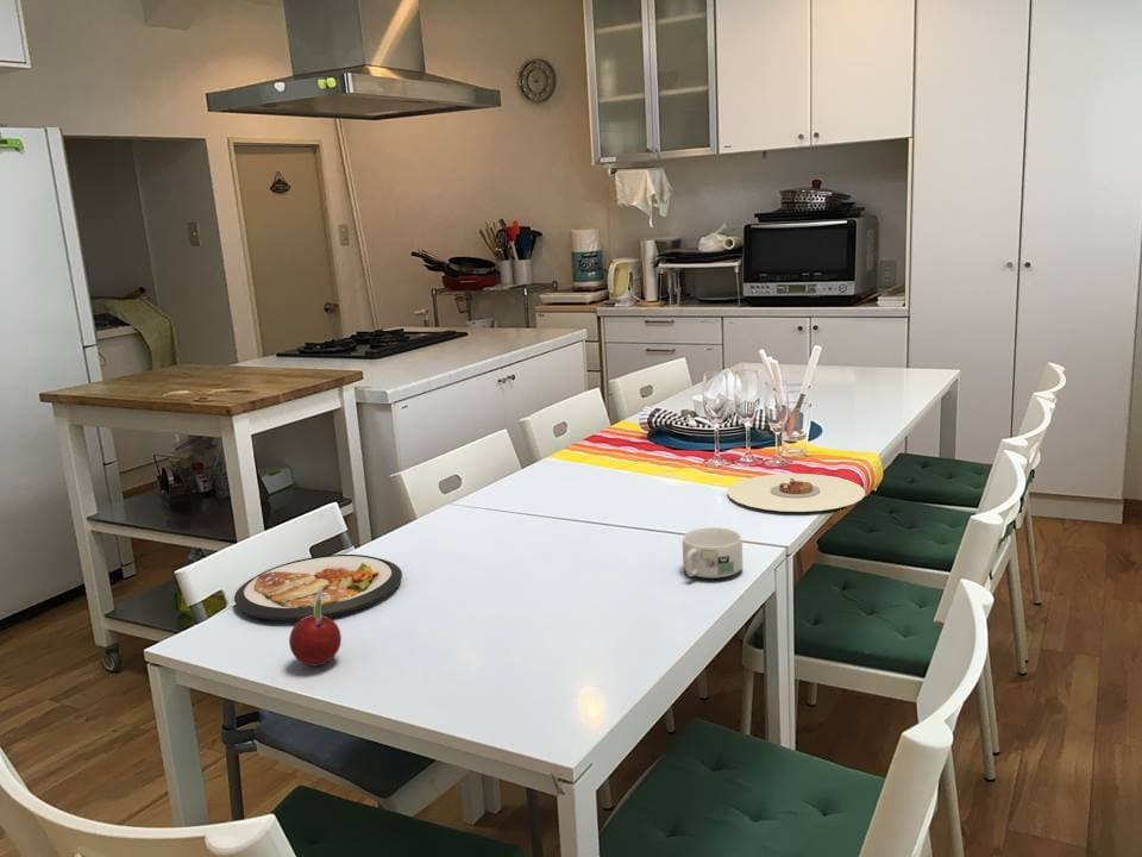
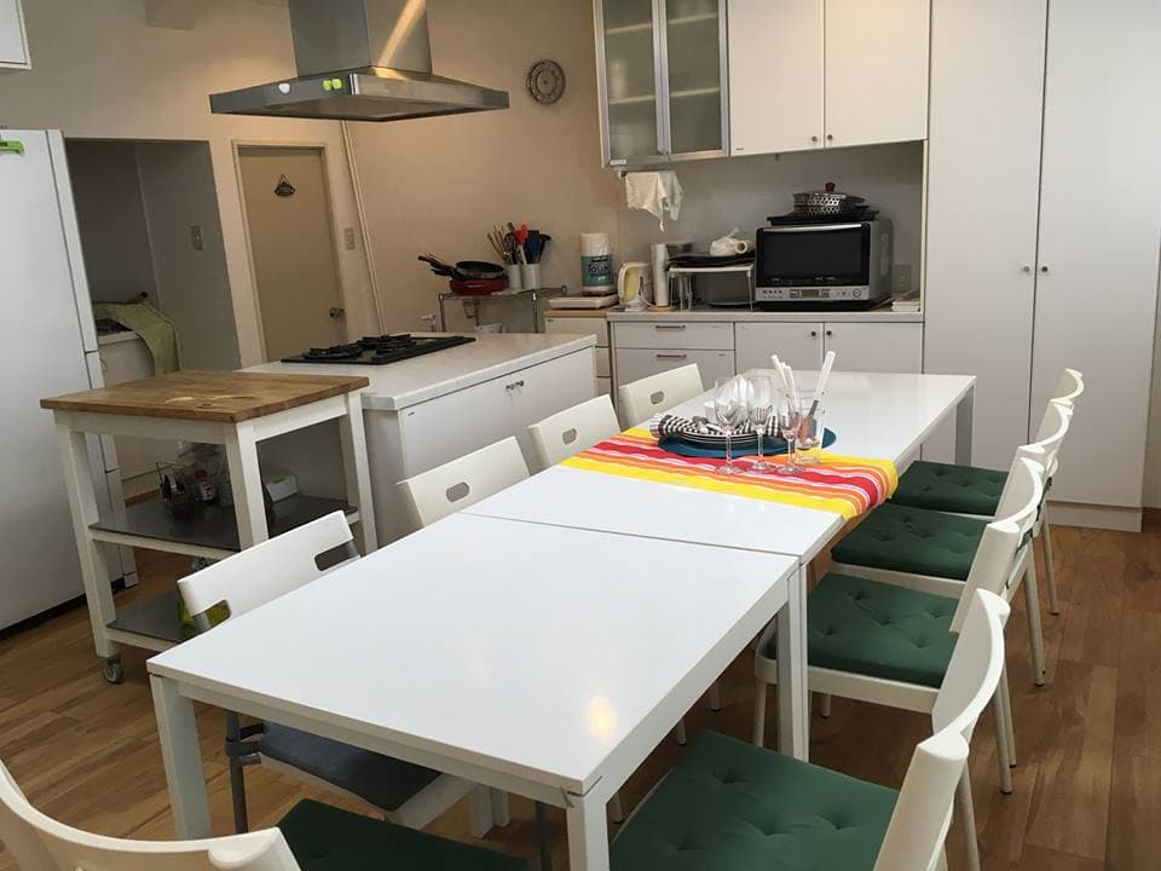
- mug (709, 555)
- fruit (313, 627)
- plate (795, 487)
- dish (319, 580)
